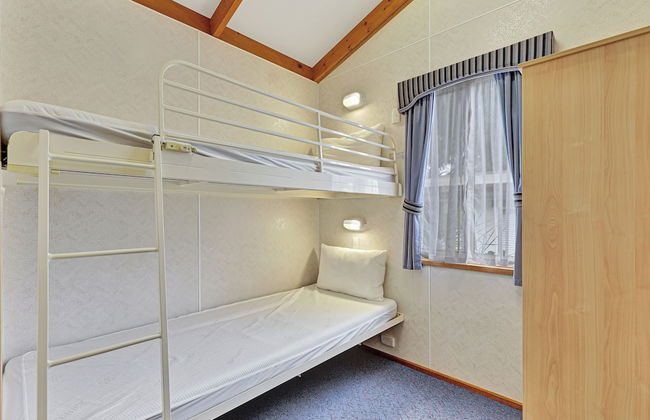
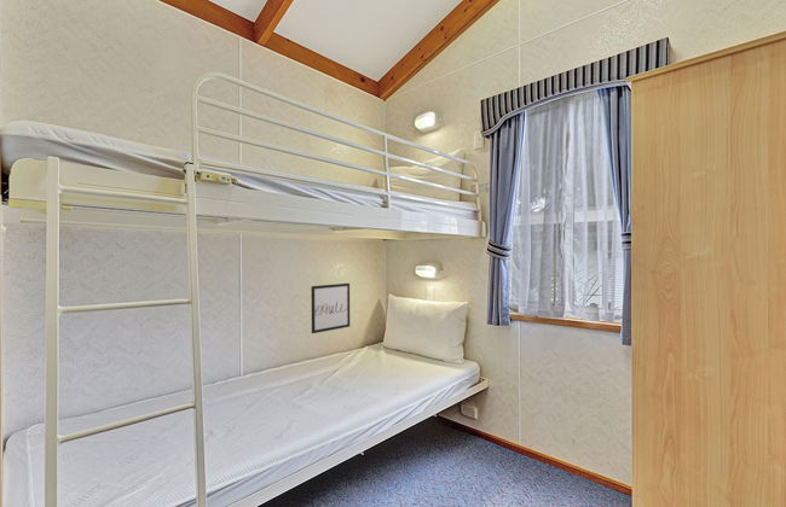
+ wall art (331, 307)
